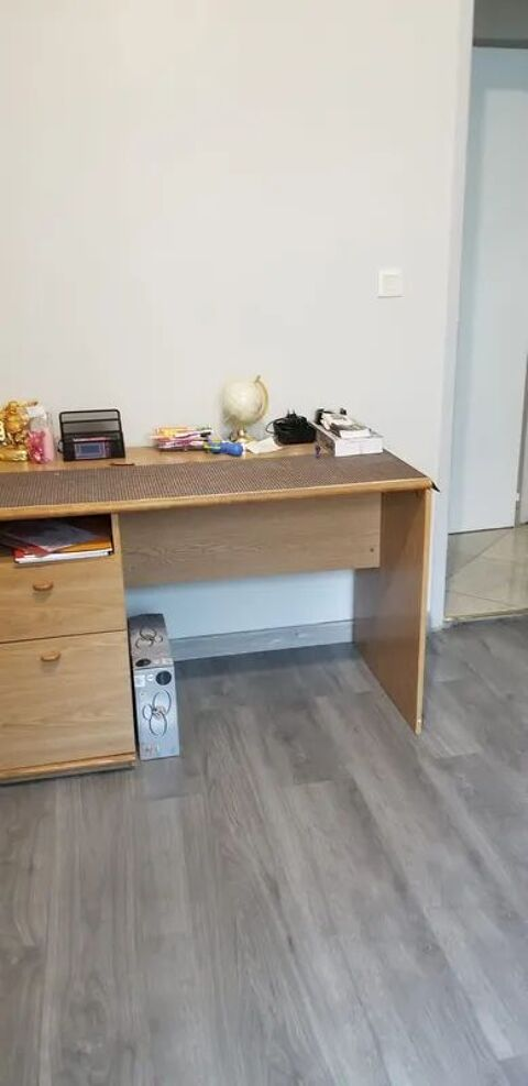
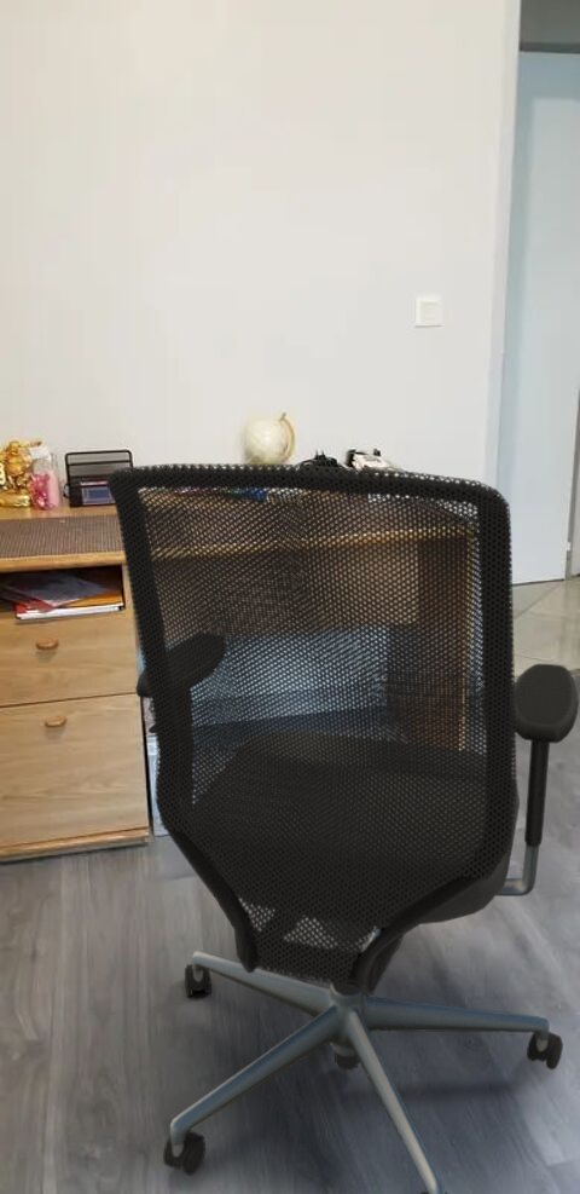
+ office chair (352, 774)
